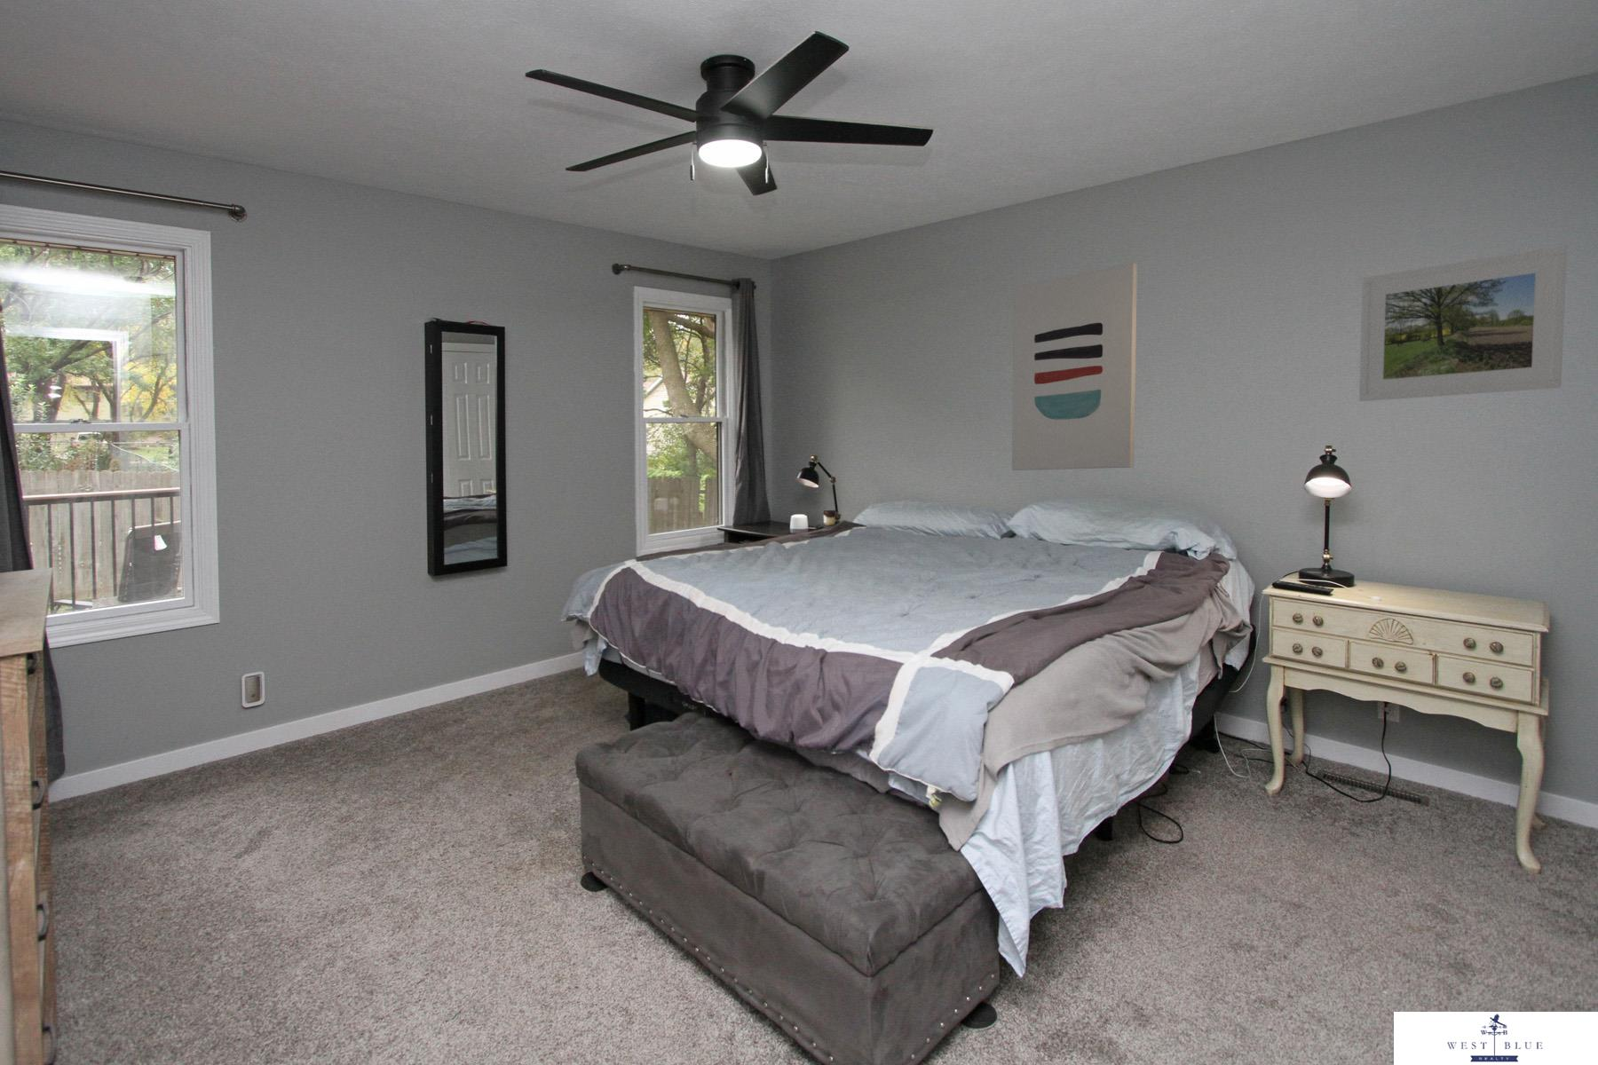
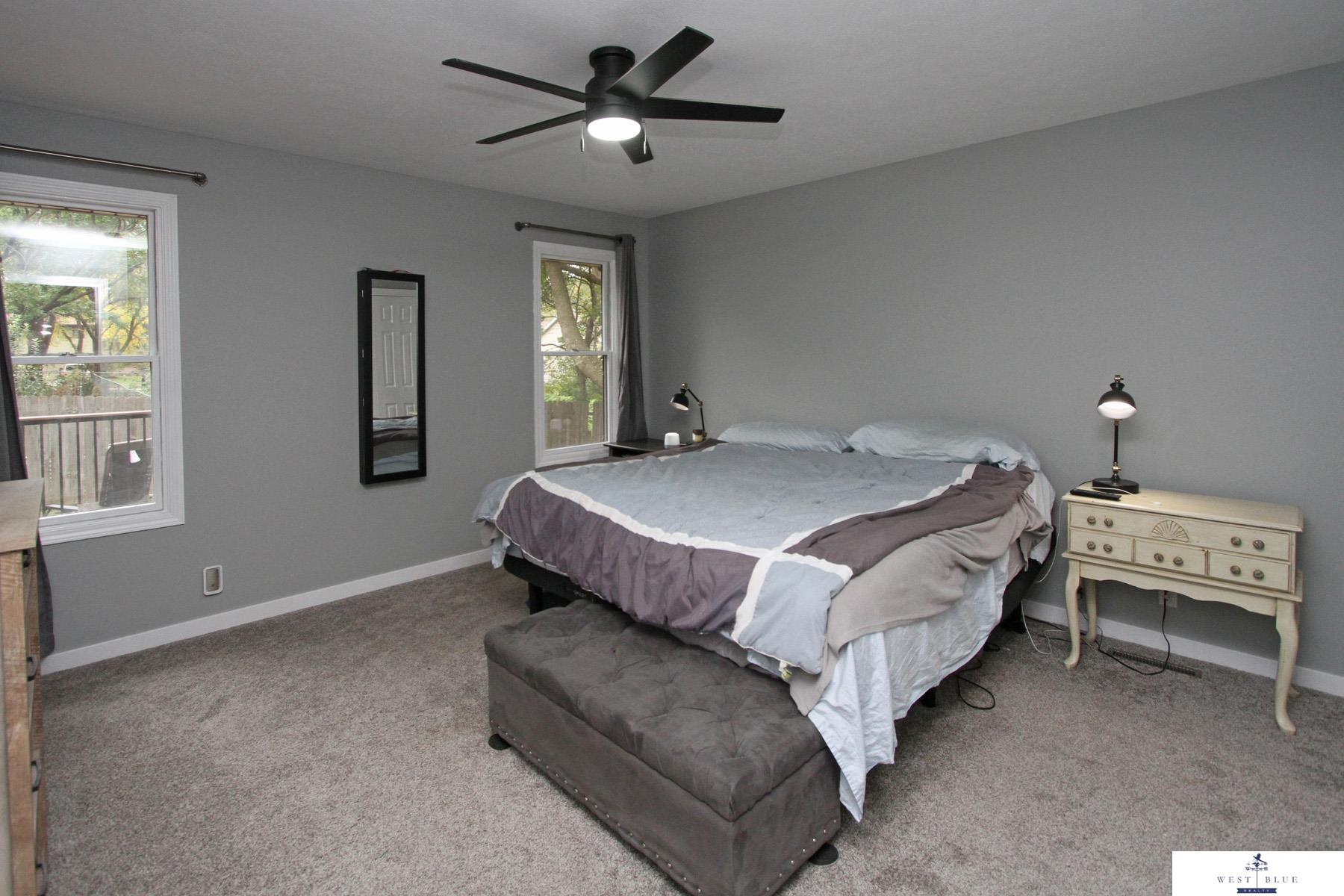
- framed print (1455, 329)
- wall art (1070, 373)
